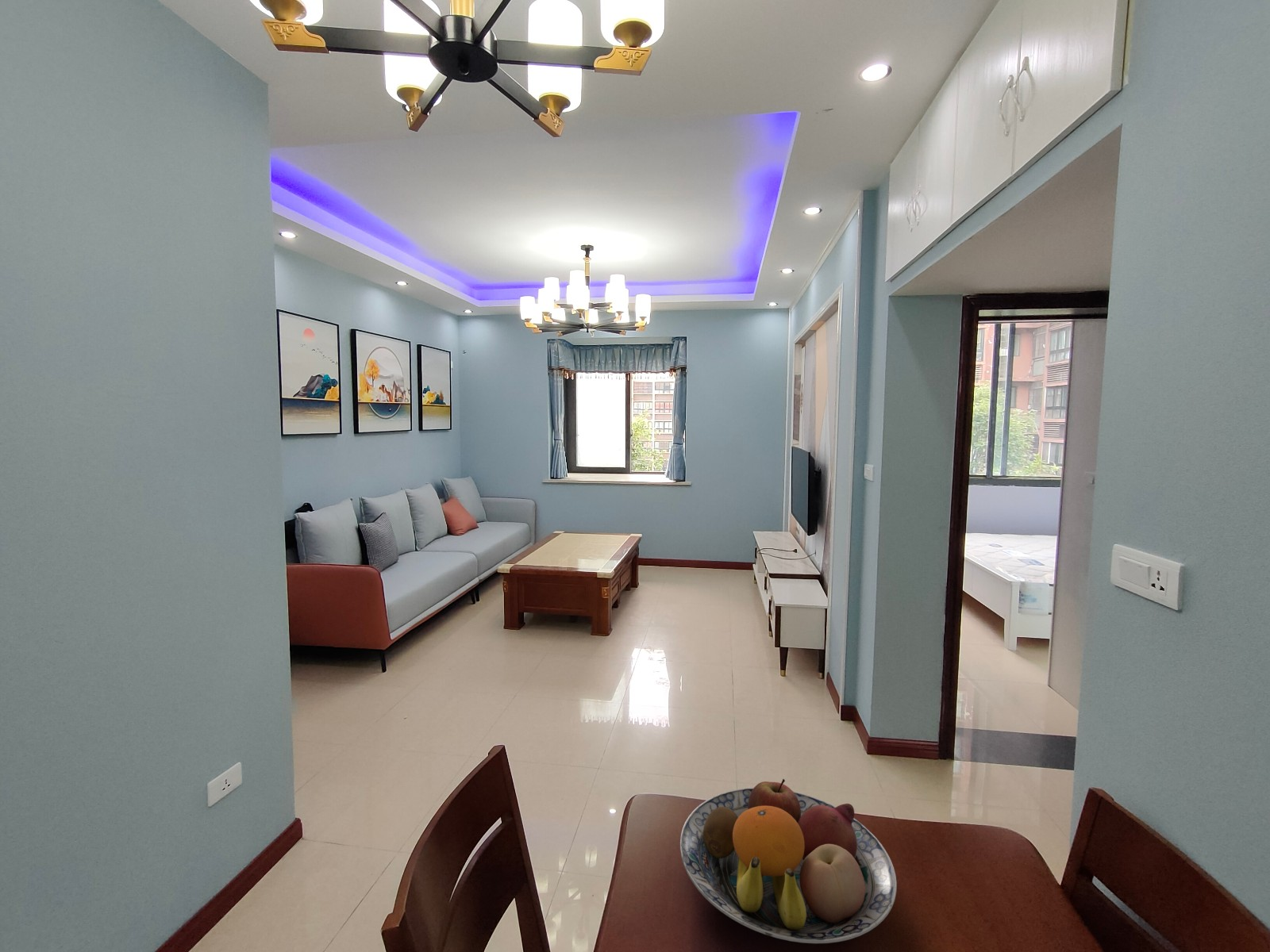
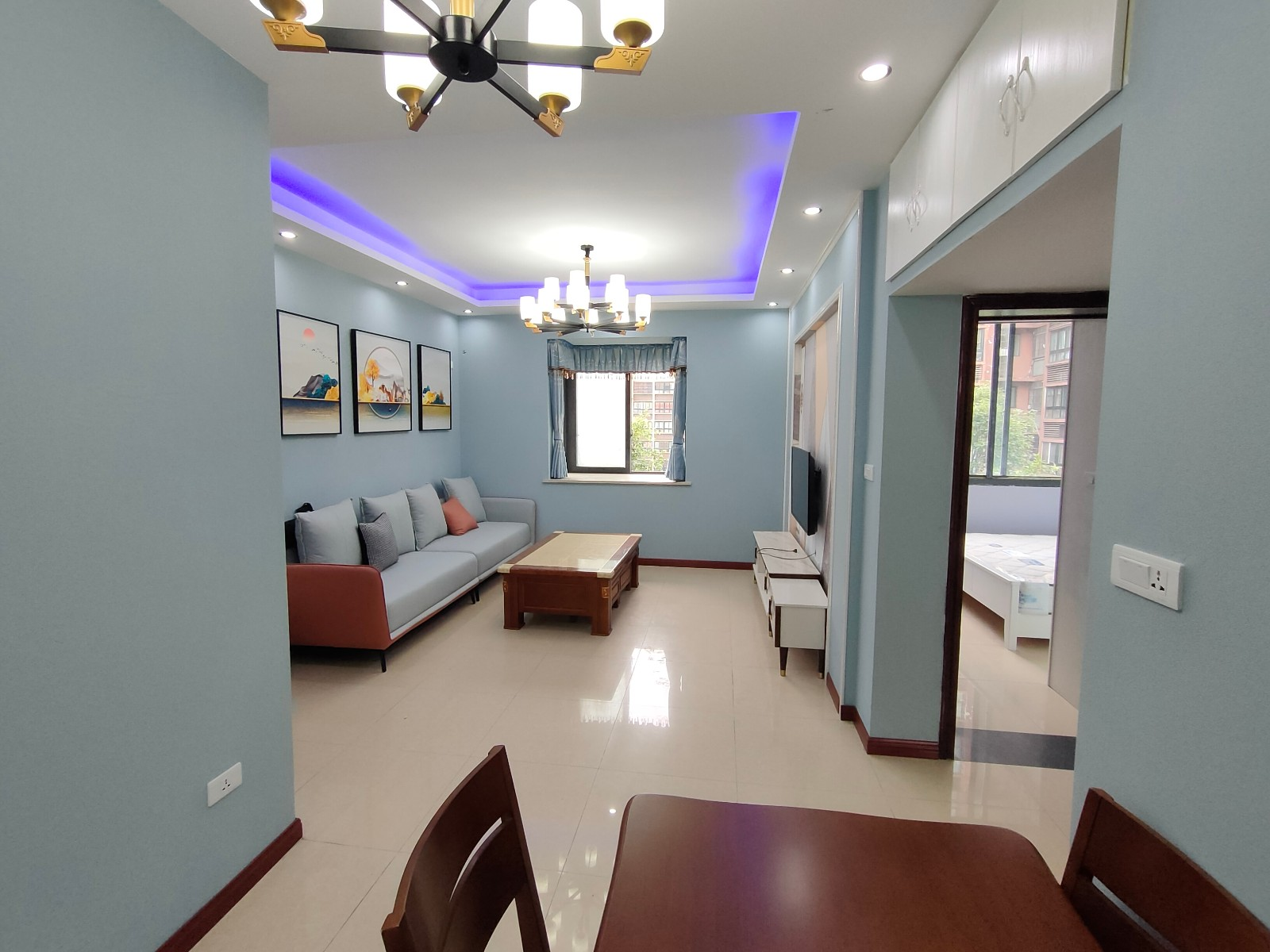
- fruit bowl (783, 843)
